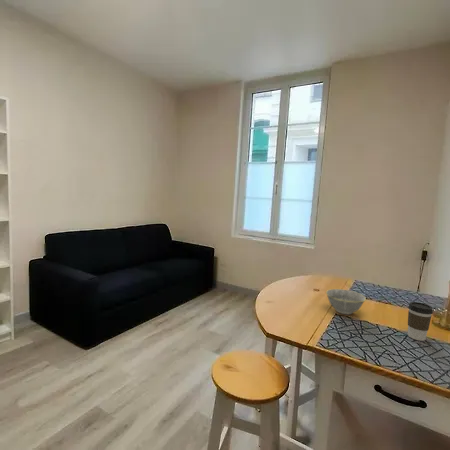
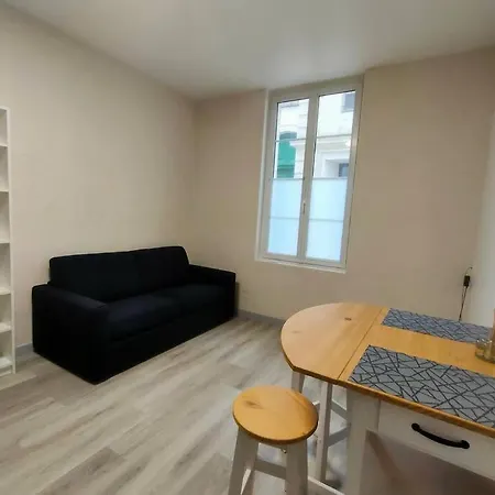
- coffee cup (418, 321)
- bowl (344, 303)
